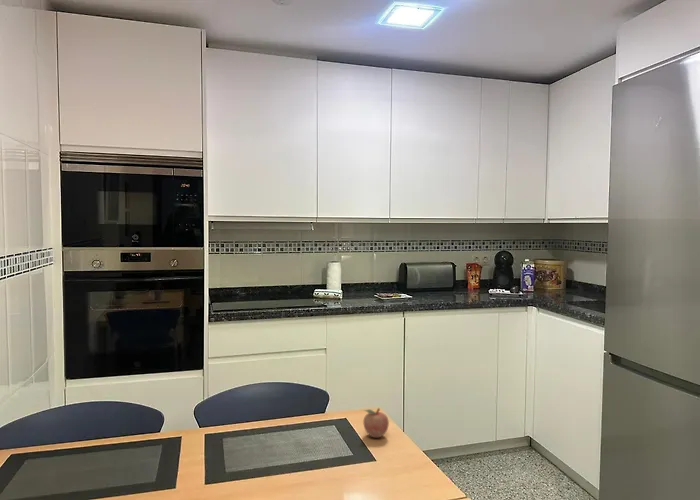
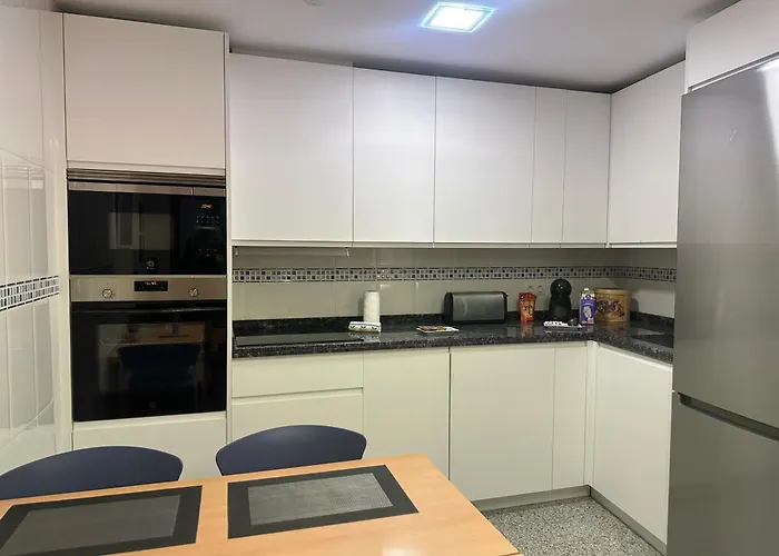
- fruit (375, 421)
